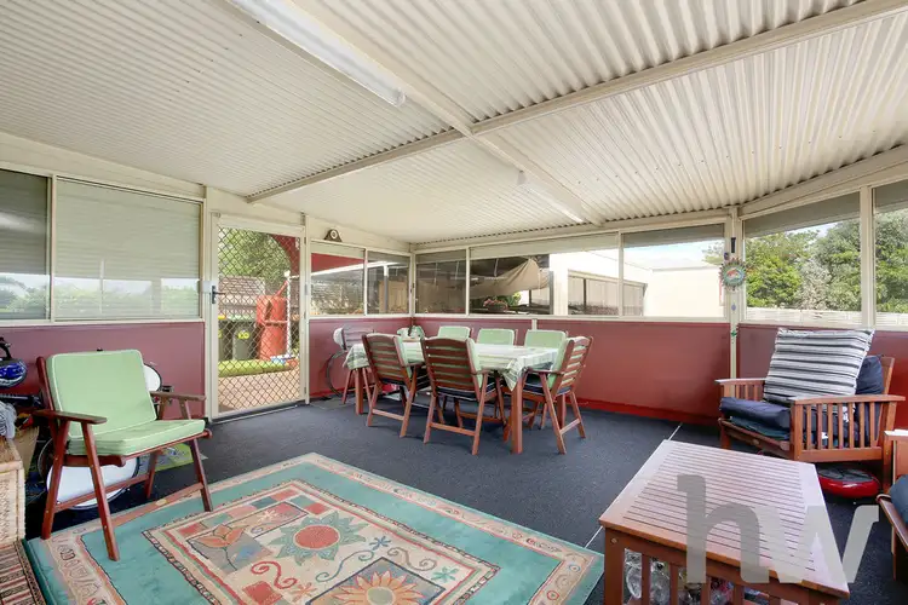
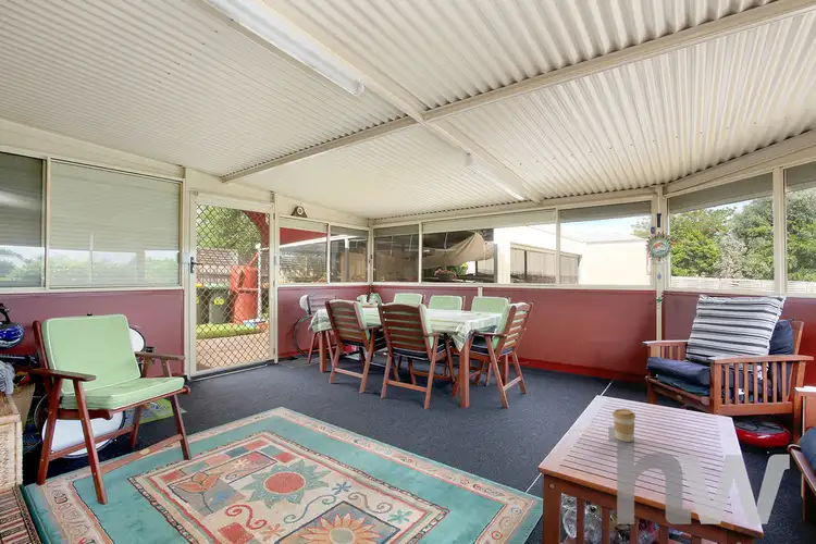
+ coffee cup (623, 424)
